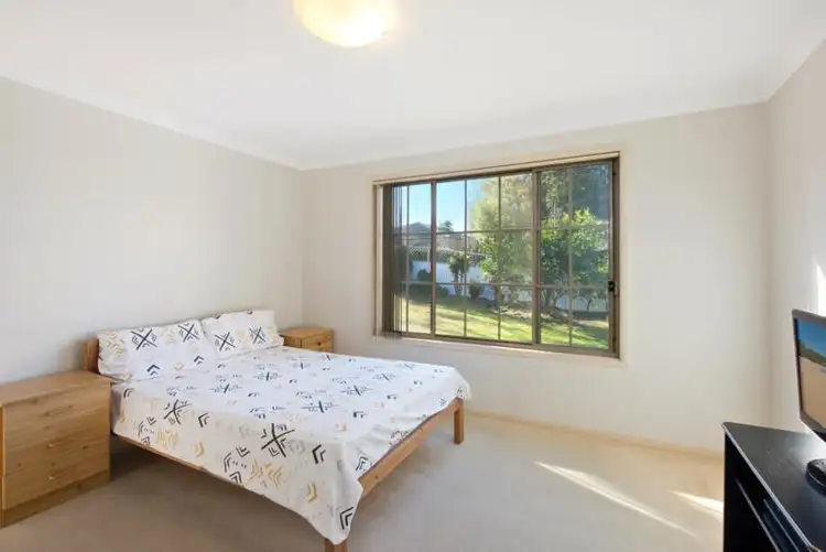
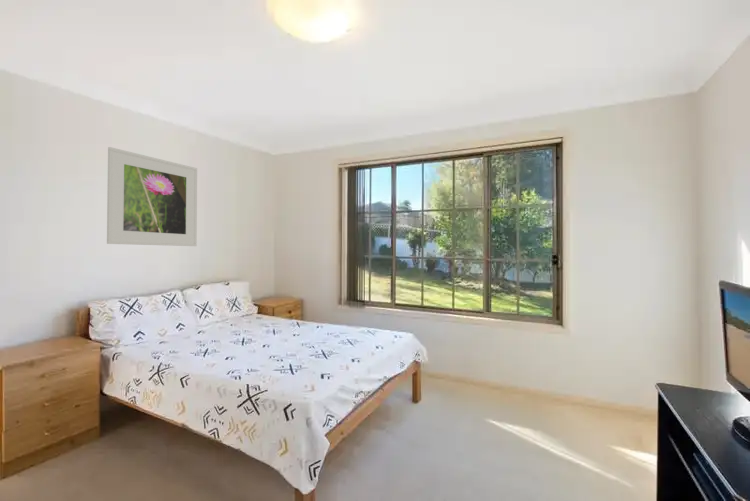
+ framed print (156, 201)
